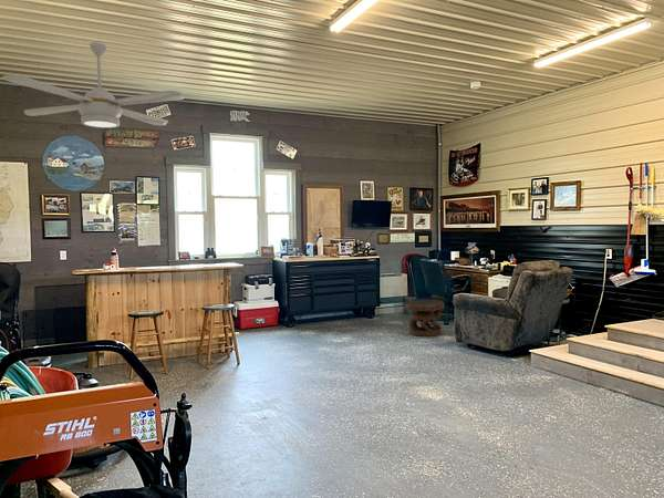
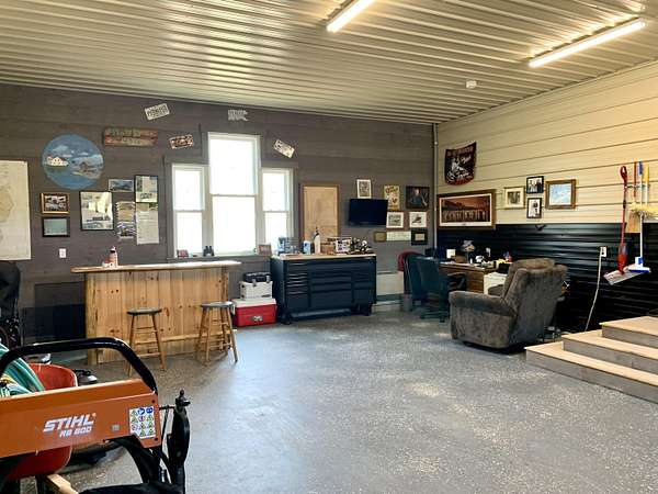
- side table (425, 317)
- ceiling fan (98, 84)
